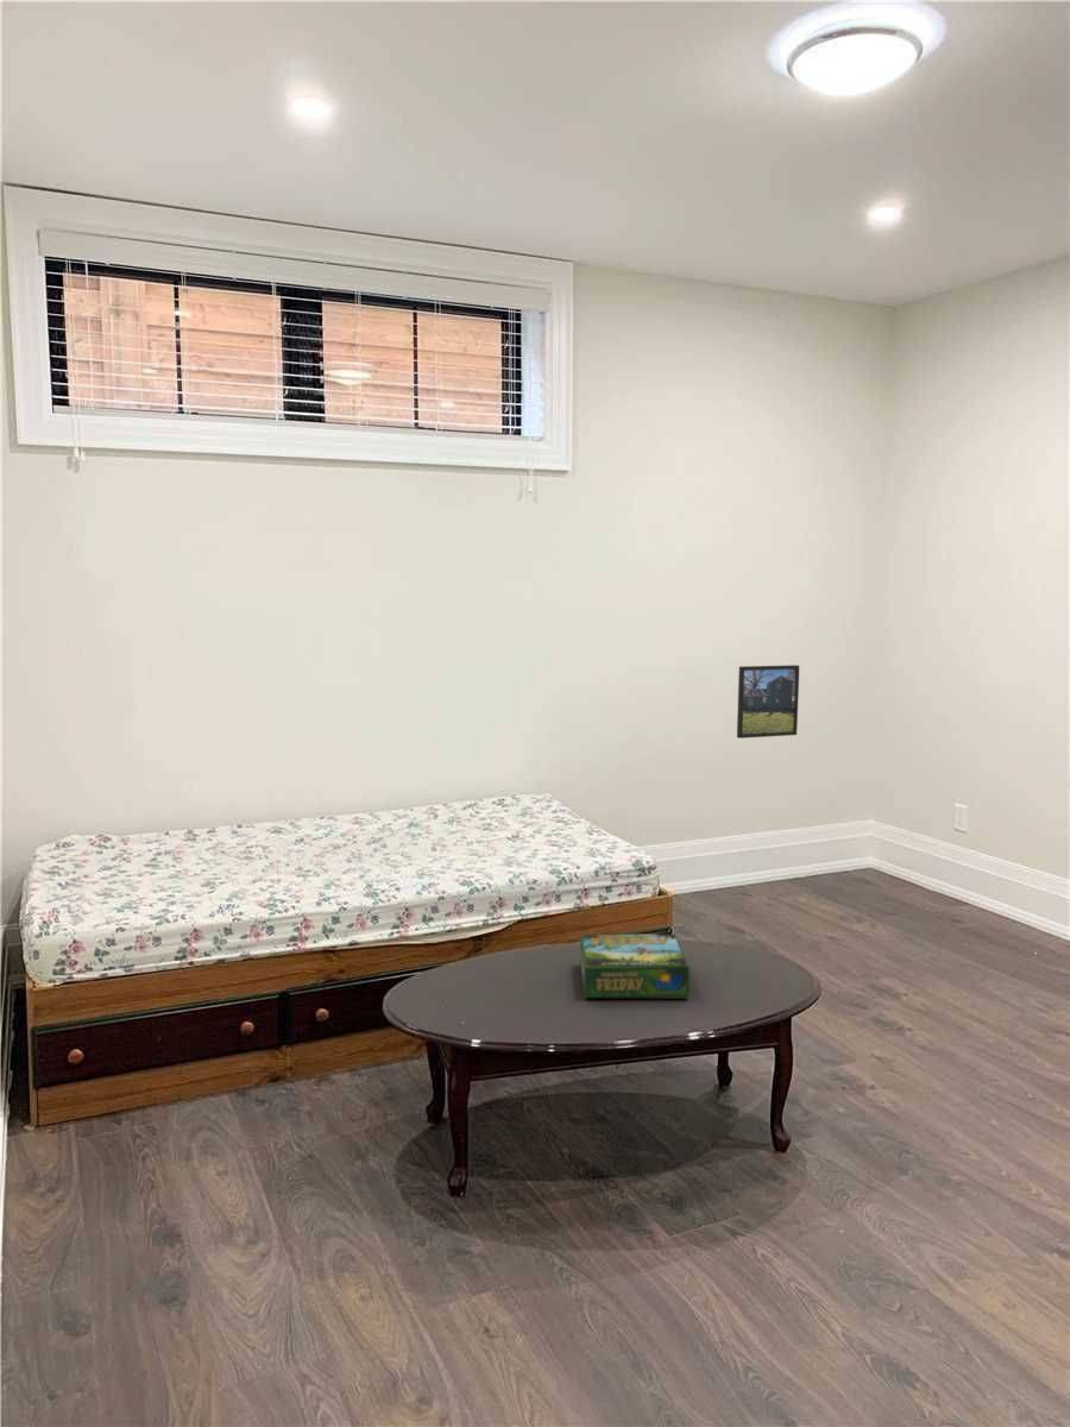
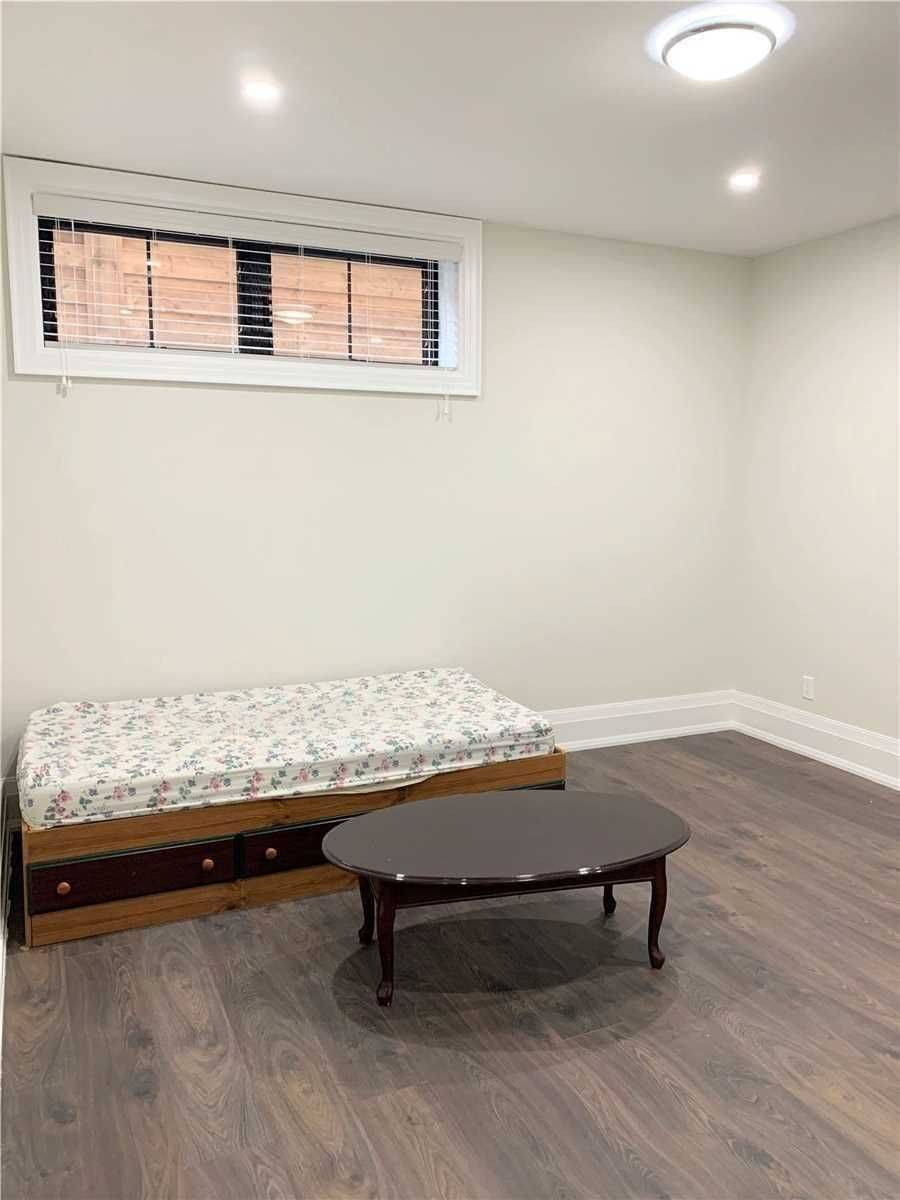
- board game (631, 964)
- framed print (768, 700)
